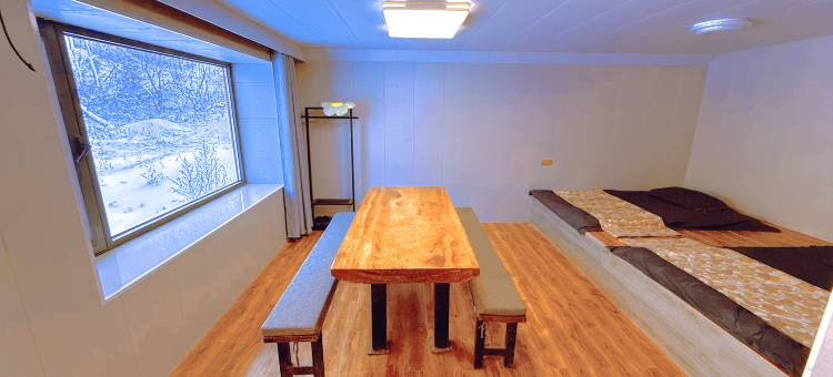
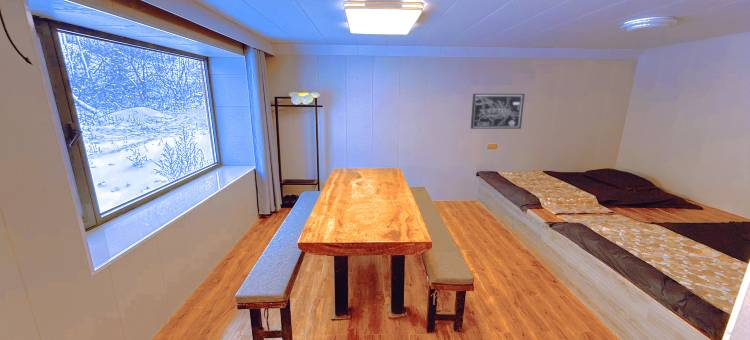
+ wall art (497, 111)
